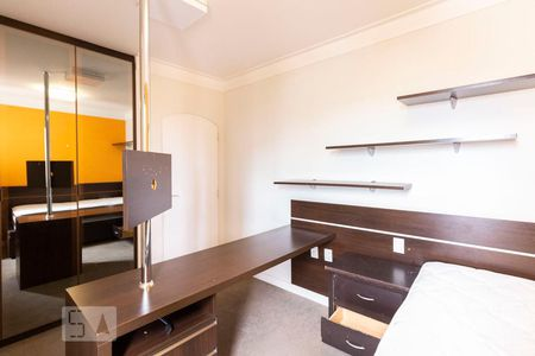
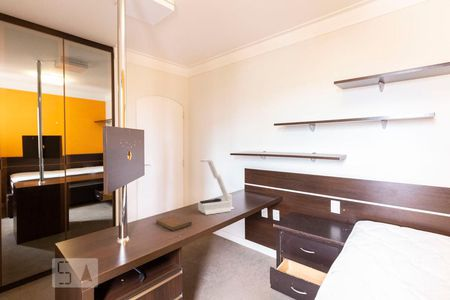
+ desk lamp (218, 182)
+ notebook (173, 222)
